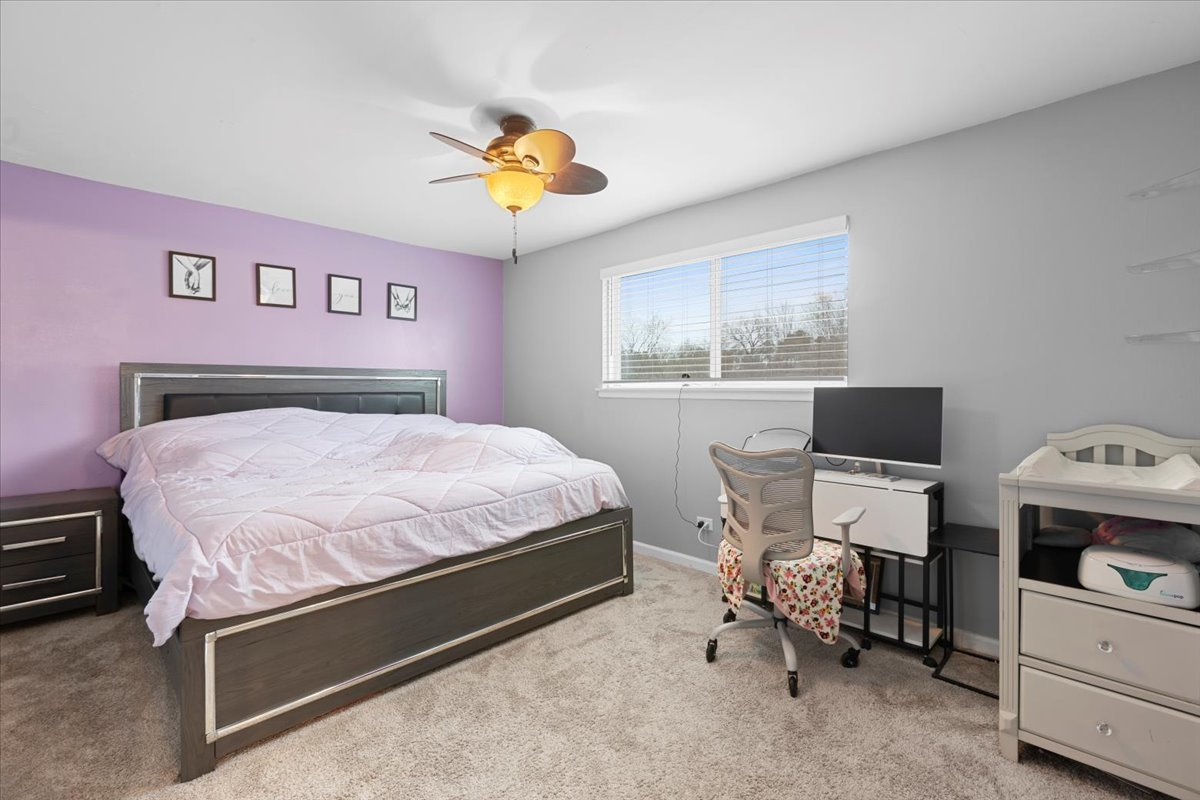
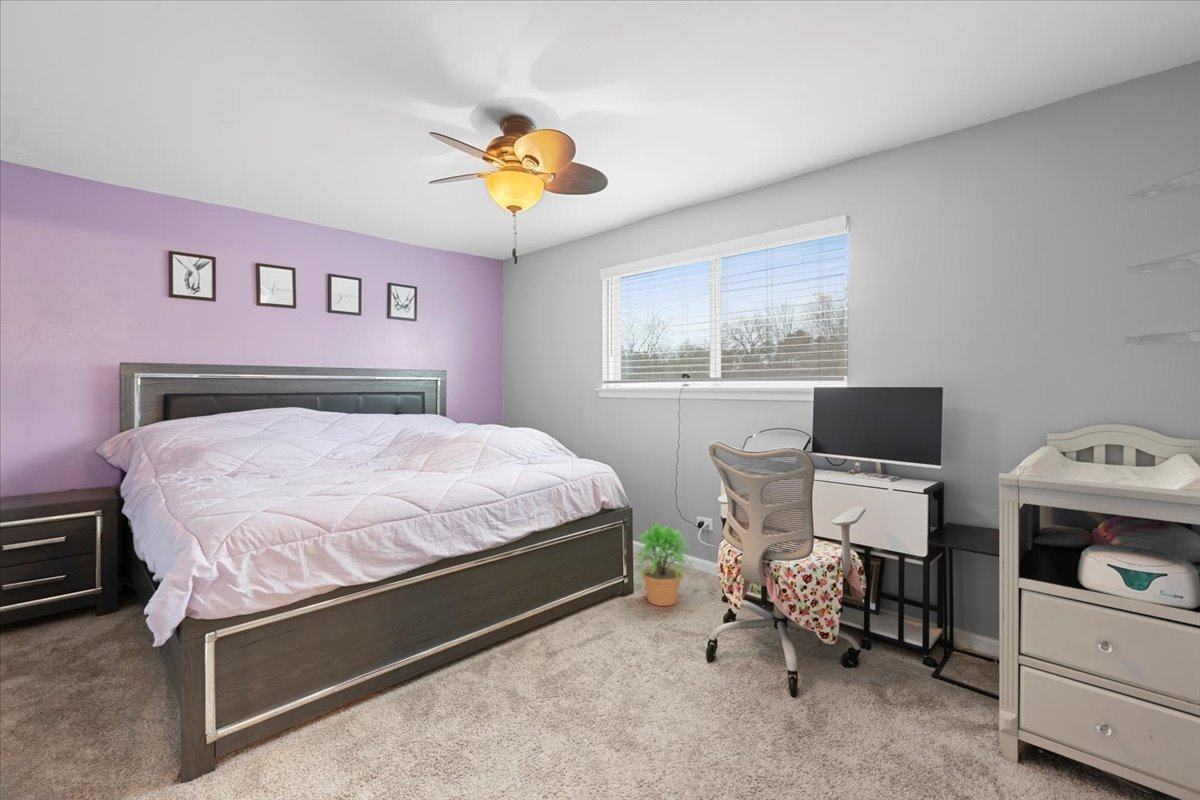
+ potted plant (663, 561)
